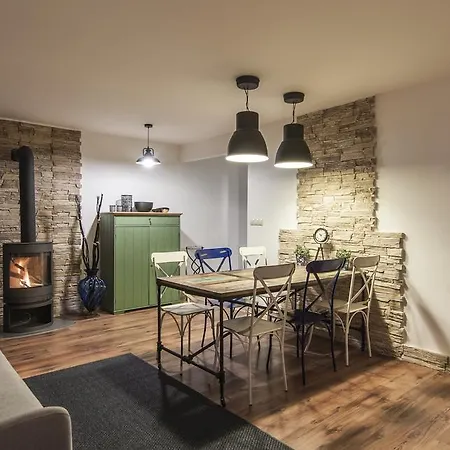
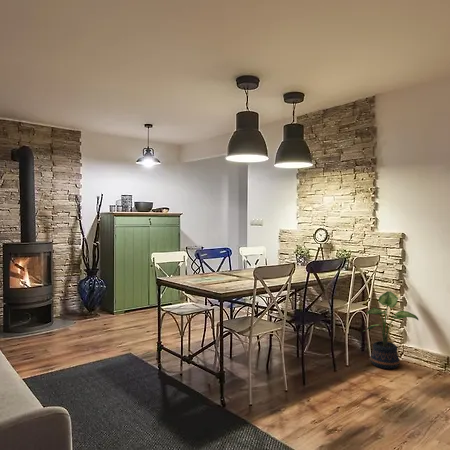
+ potted plant (388, 329)
